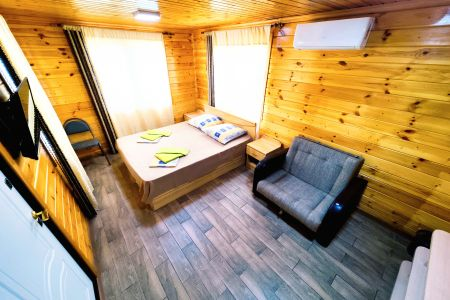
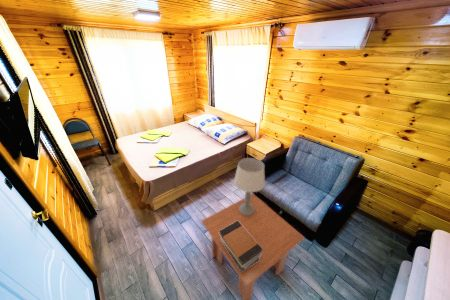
+ table lamp (248, 189)
+ book stack (240, 245)
+ coffee table (255, 240)
